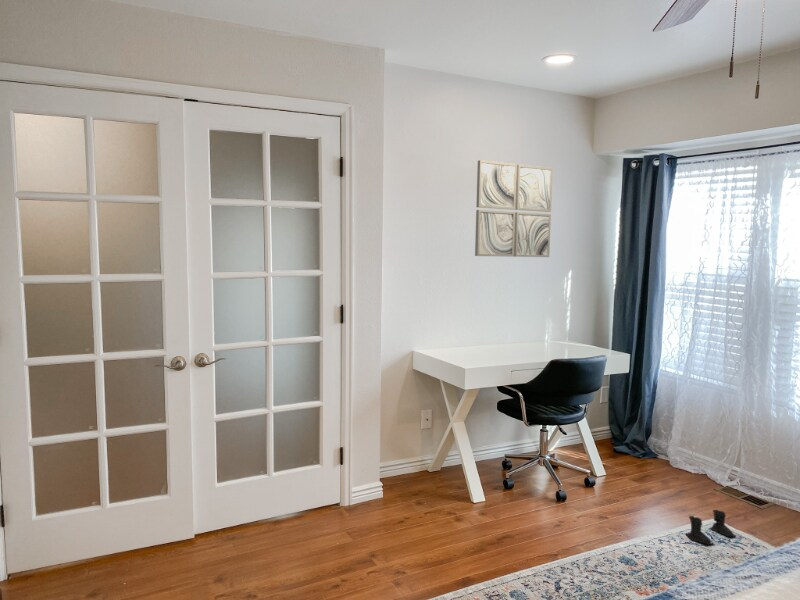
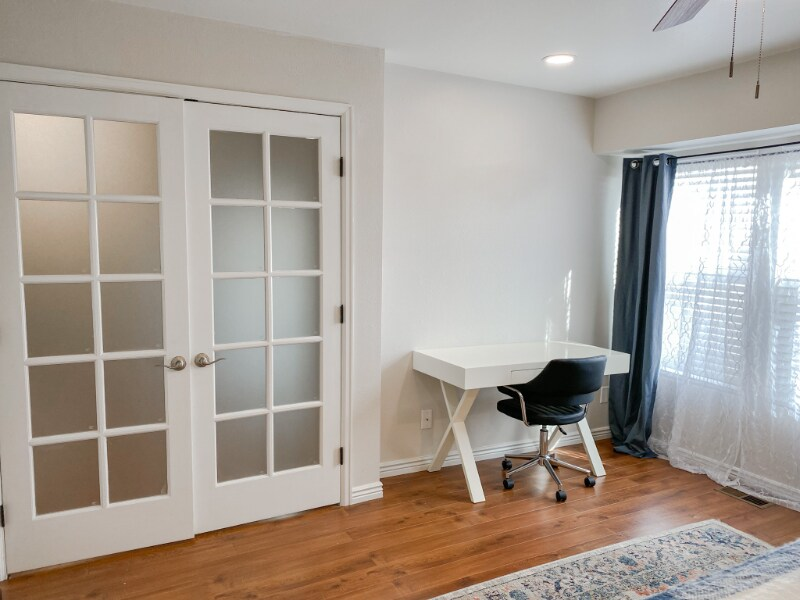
- wall art (514, 209)
- boots (711, 527)
